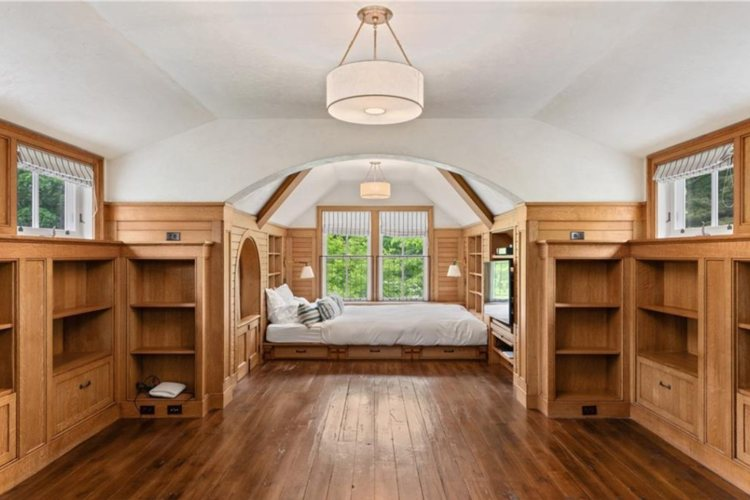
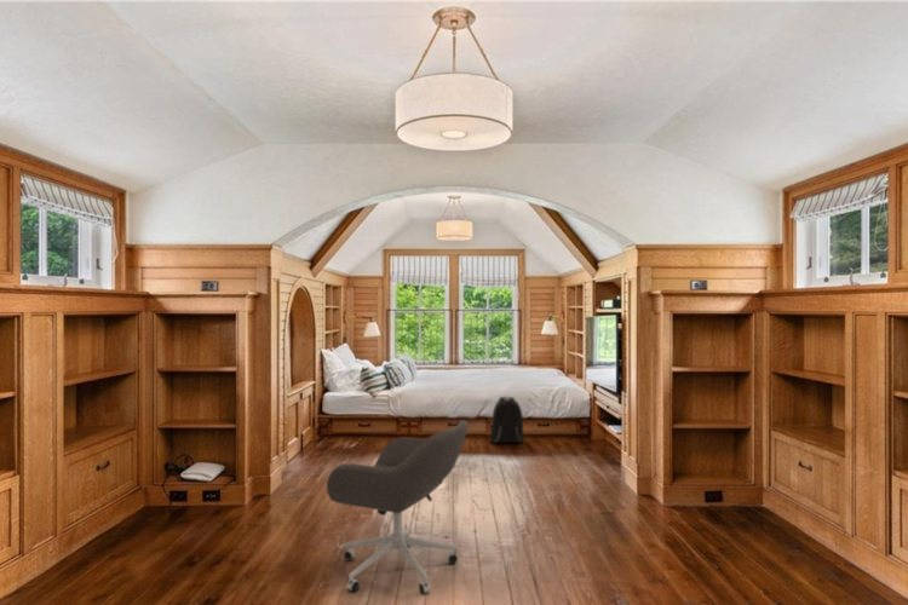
+ backpack (506, 419)
+ office chair (397, 495)
